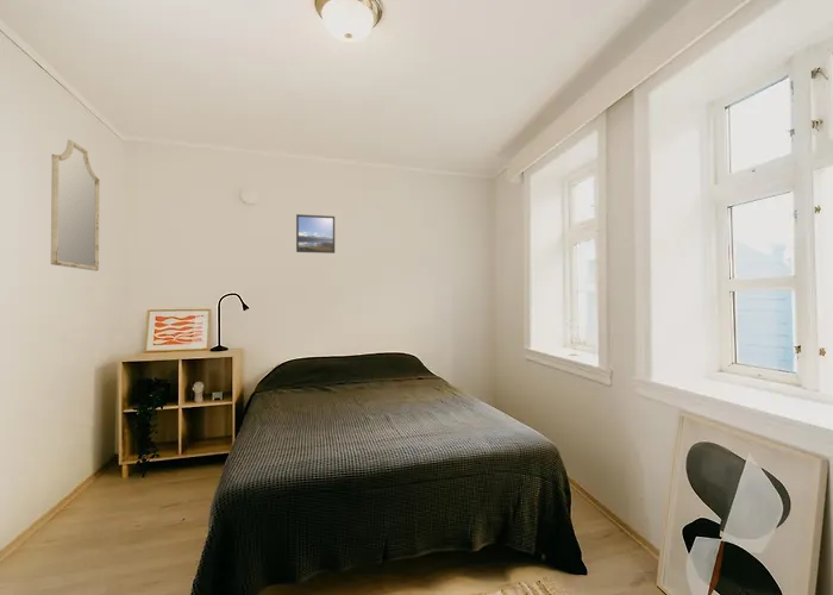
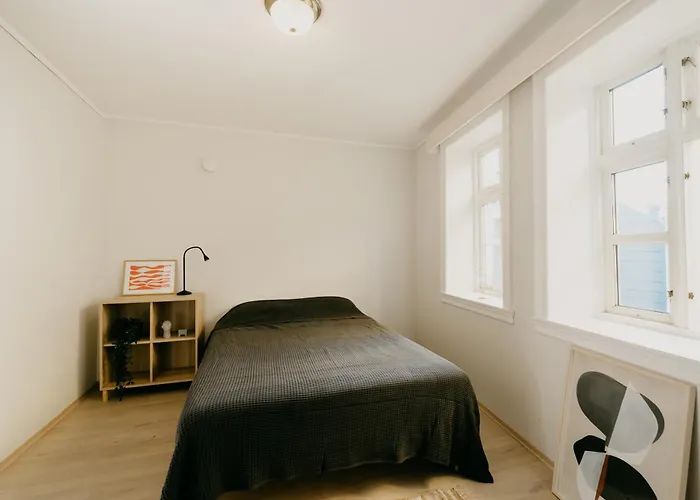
- home mirror (77, 206)
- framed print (315, 233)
